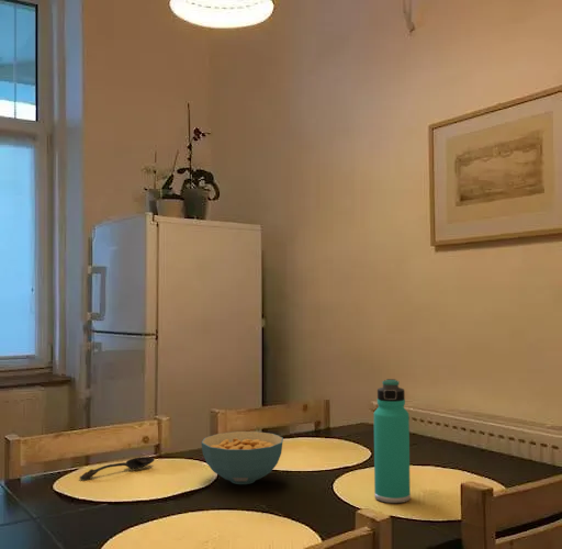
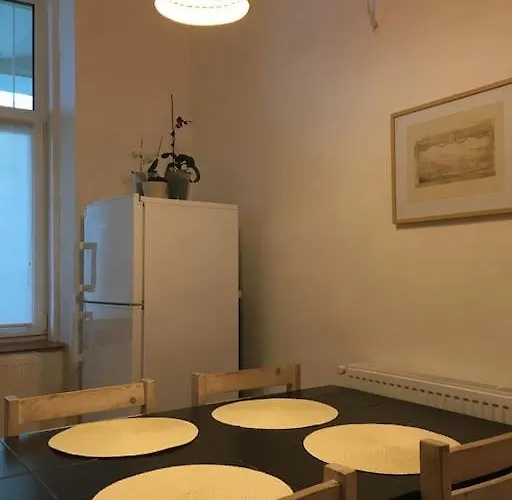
- cereal bowl (243, 460)
- spoon (117, 466)
- thermos bottle (391, 438)
